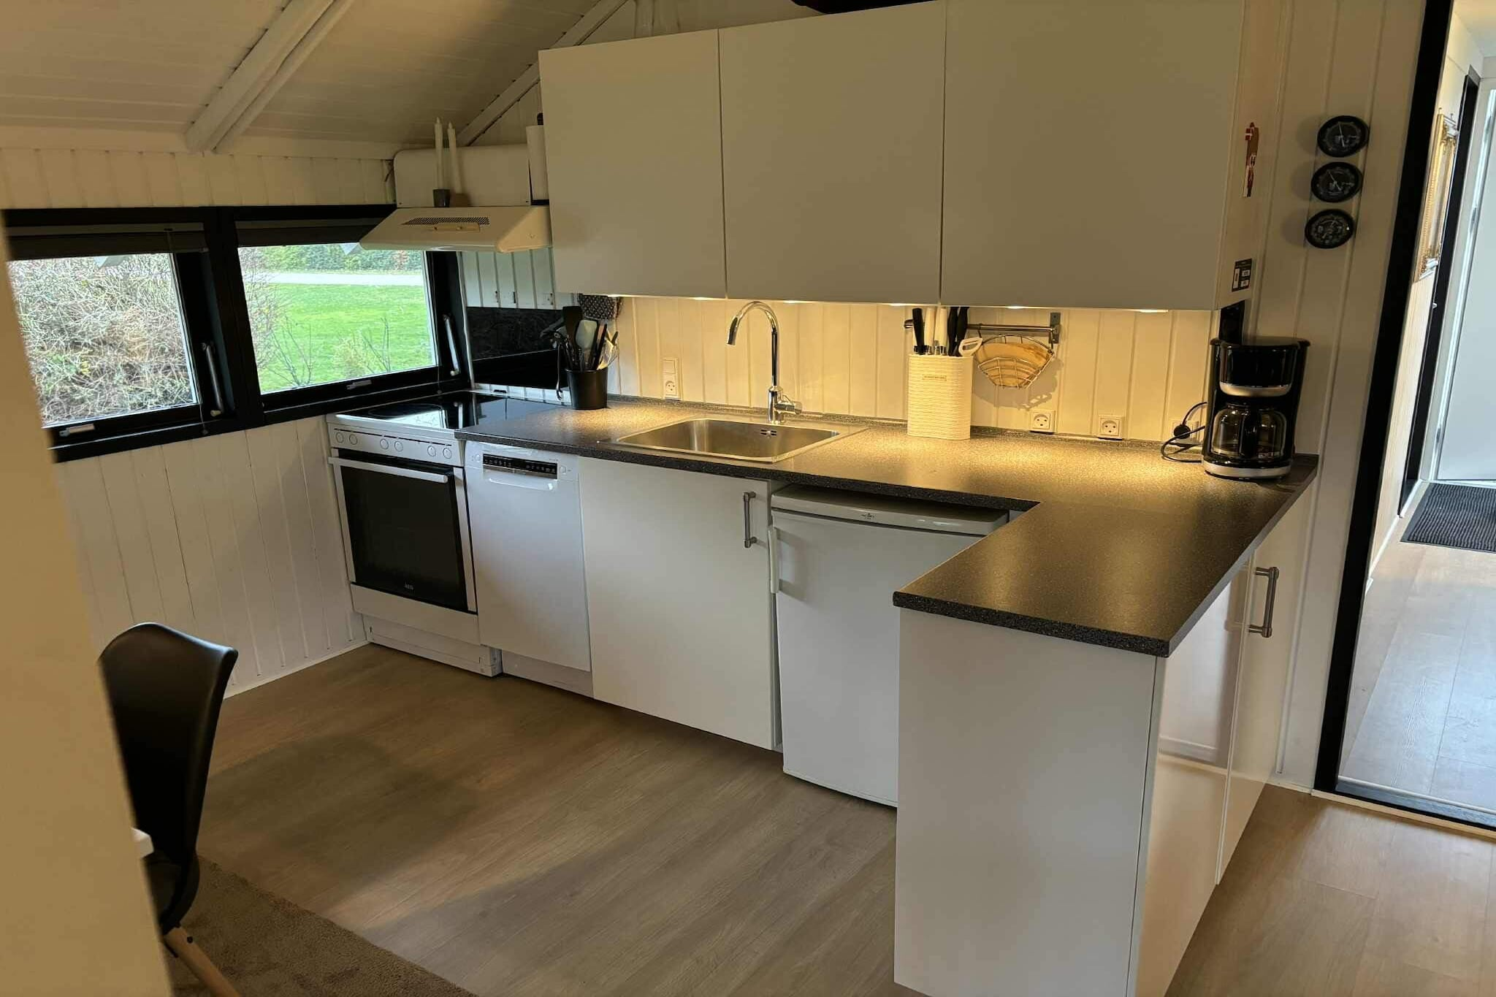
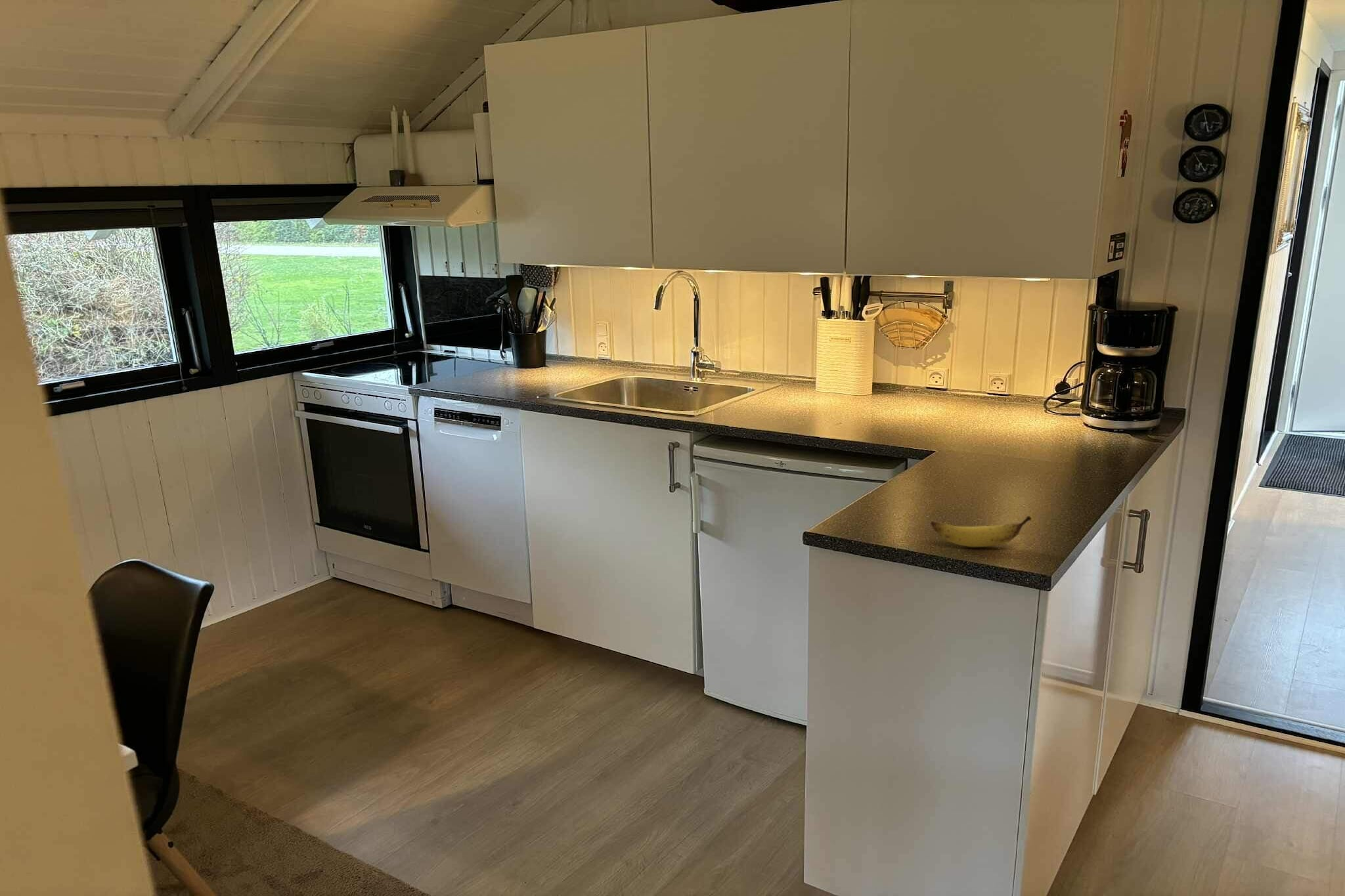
+ banana (980, 530)
